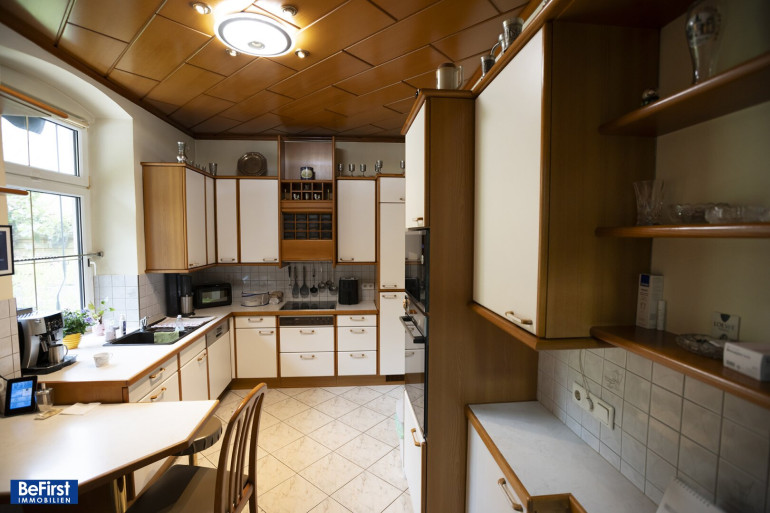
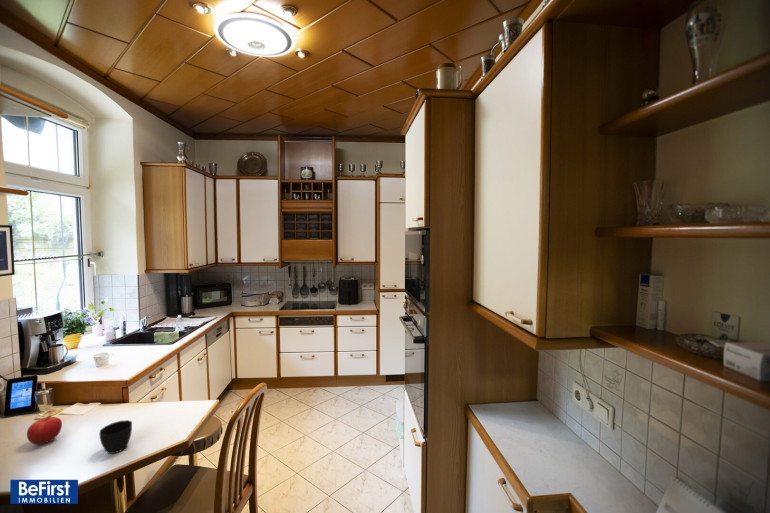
+ cup (118, 437)
+ fruit (44, 429)
